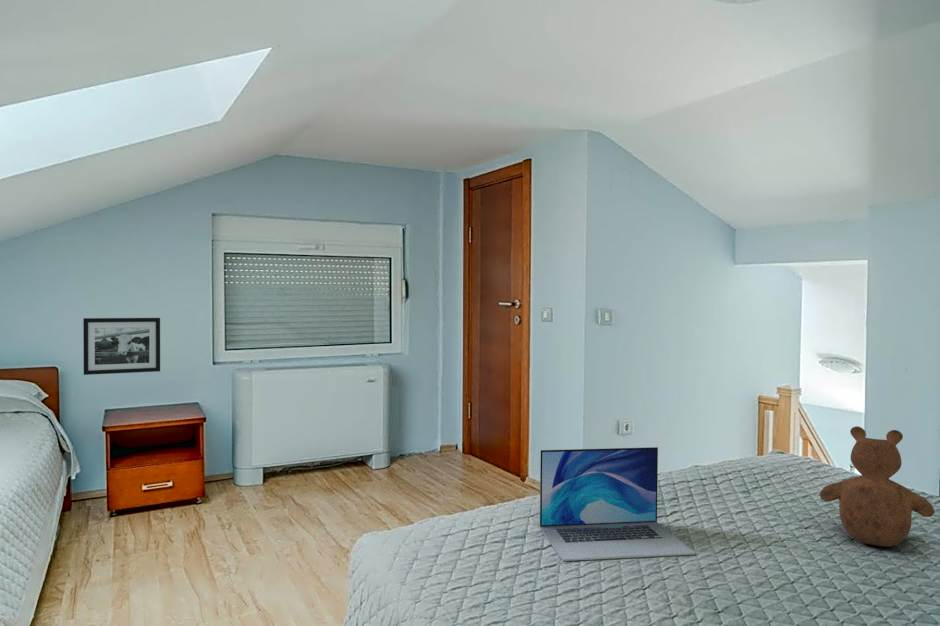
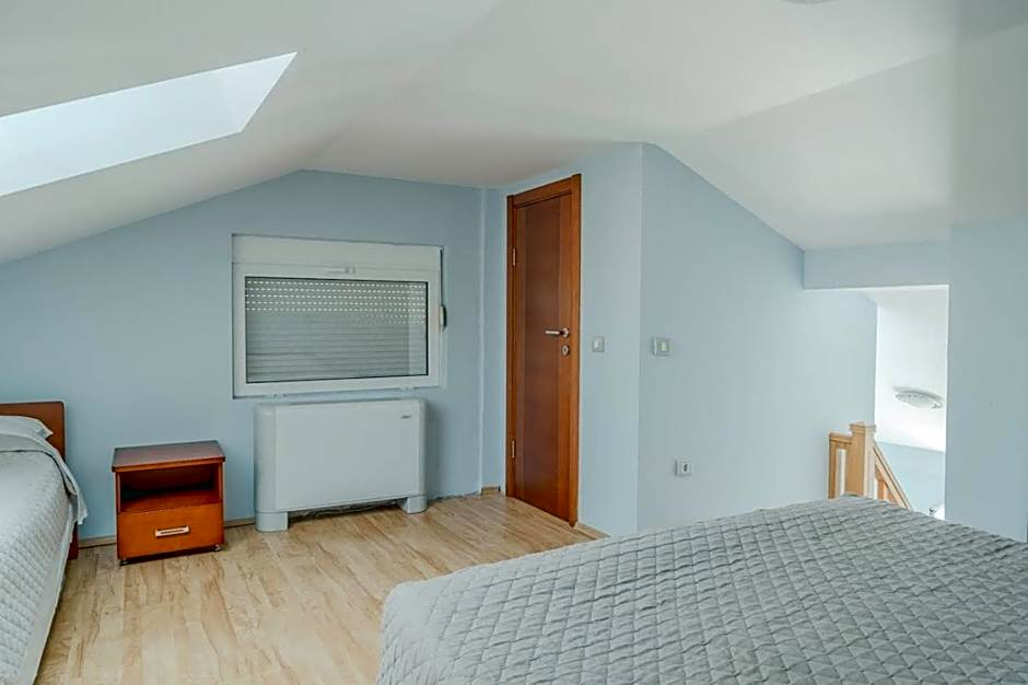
- laptop (613, 499)
- picture frame (122, 345)
- teddy bear (875, 482)
